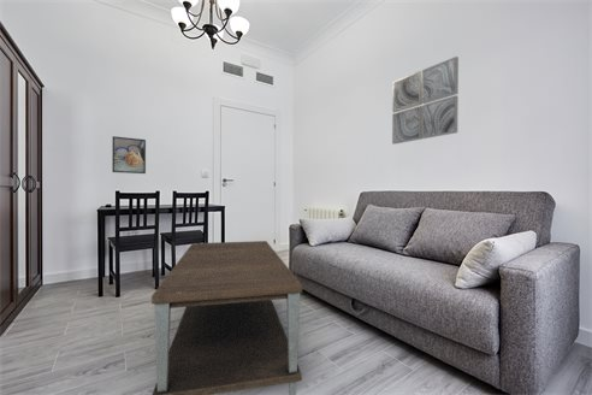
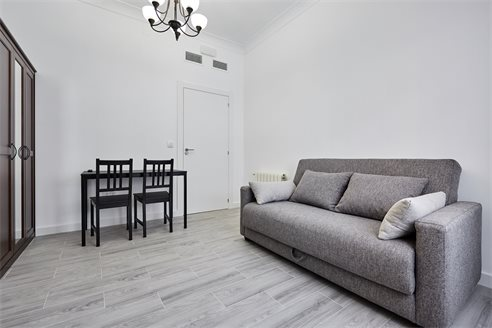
- coffee table (230, 297)
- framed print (129, 155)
- wall art (421, 104)
